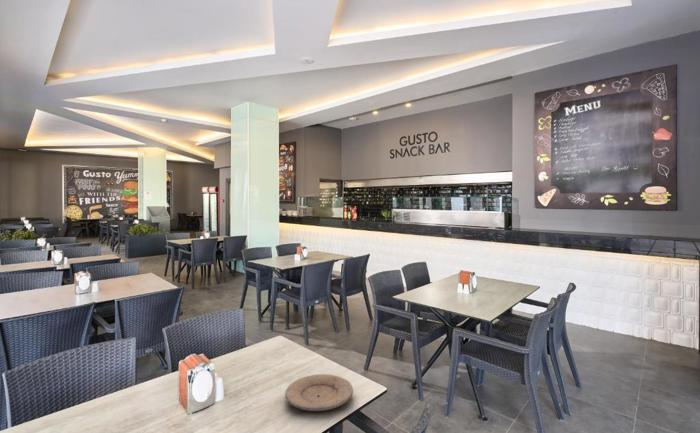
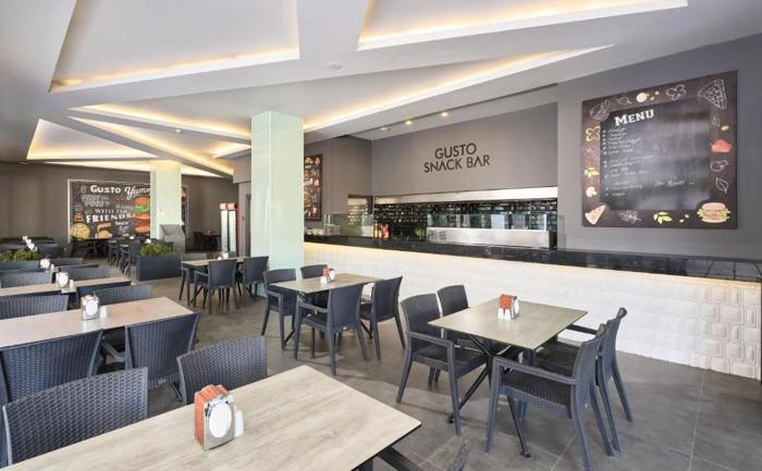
- plate (319, 393)
